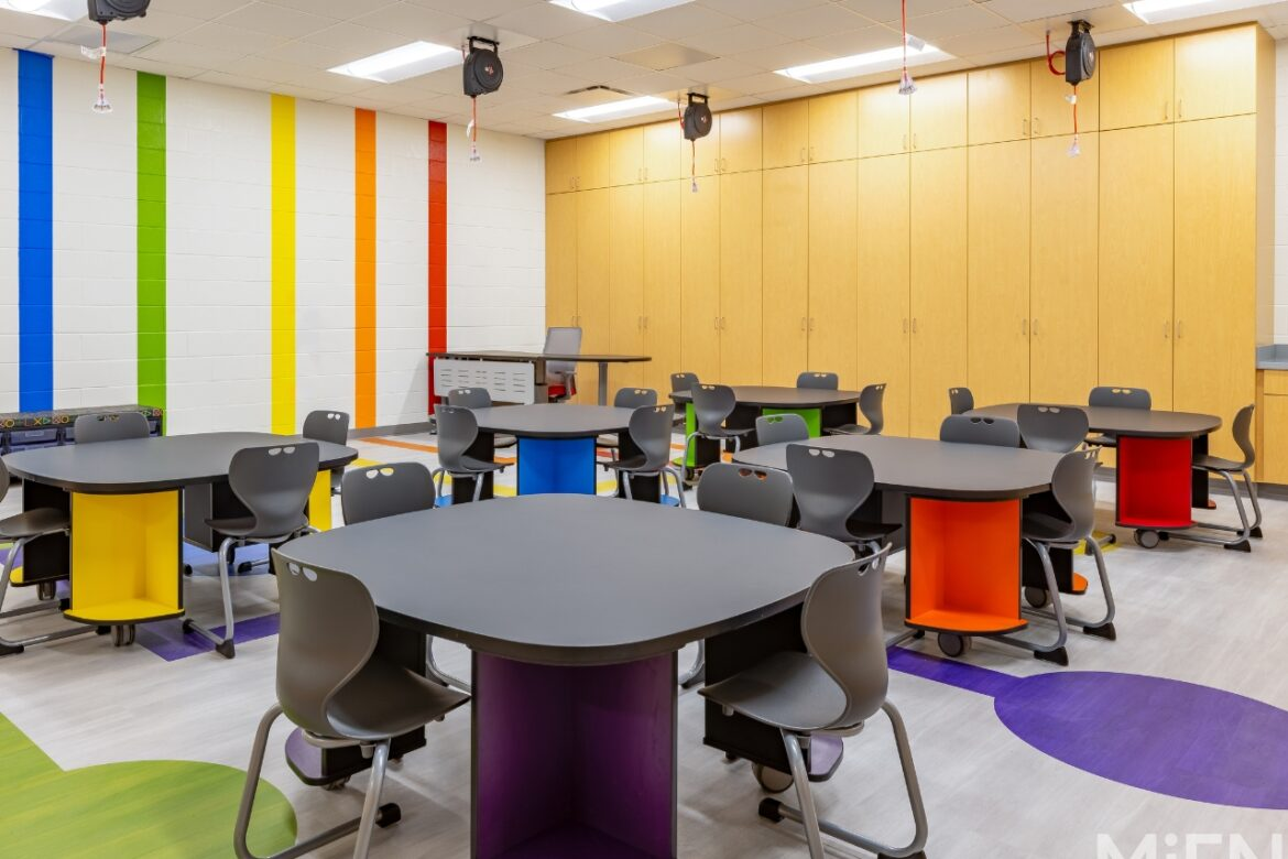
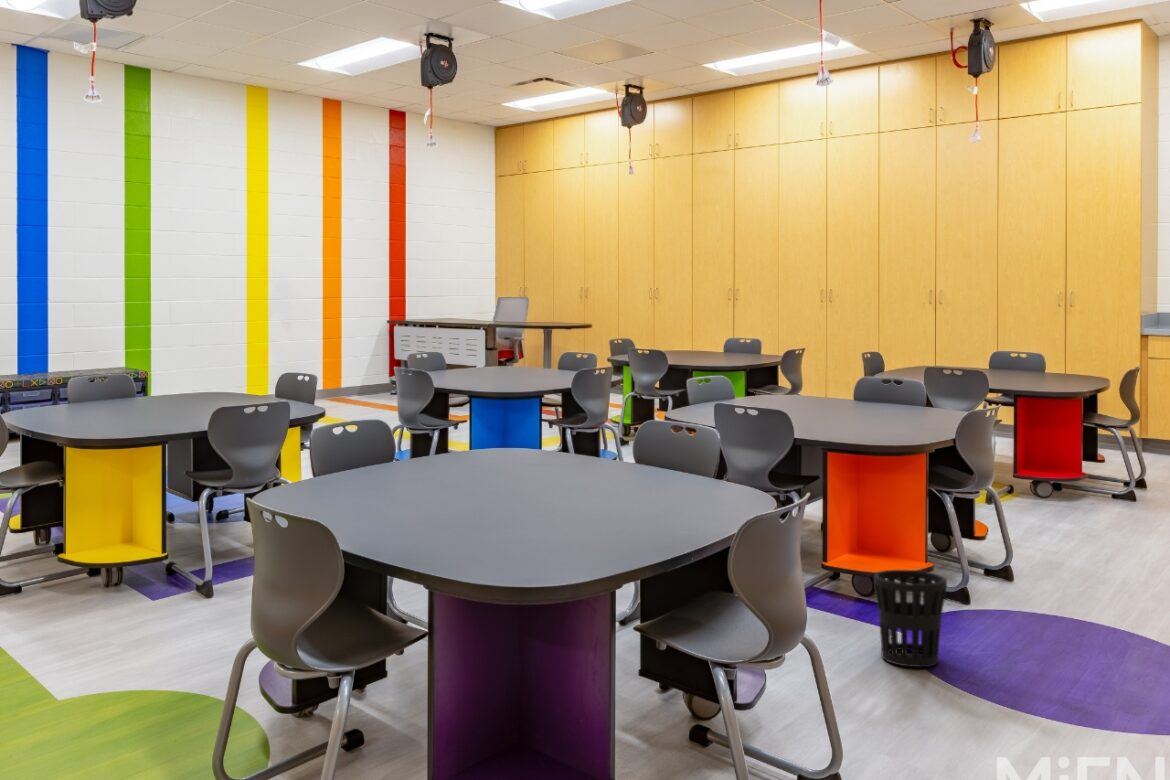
+ wastebasket (909, 617)
